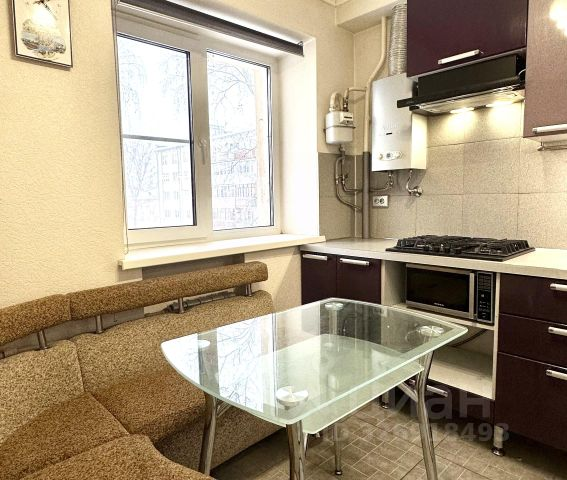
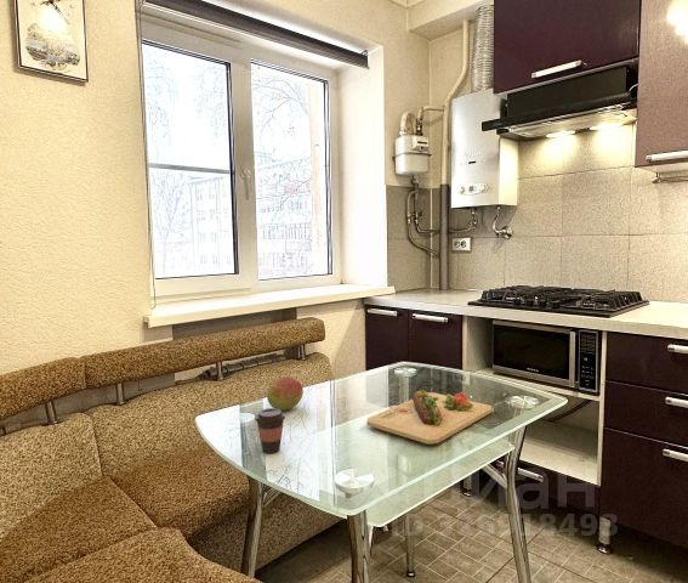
+ fruit (285, 394)
+ coffee cup (271, 431)
+ cutting board (431, 406)
